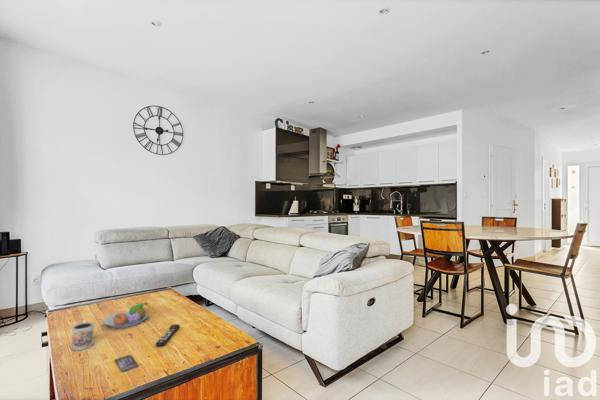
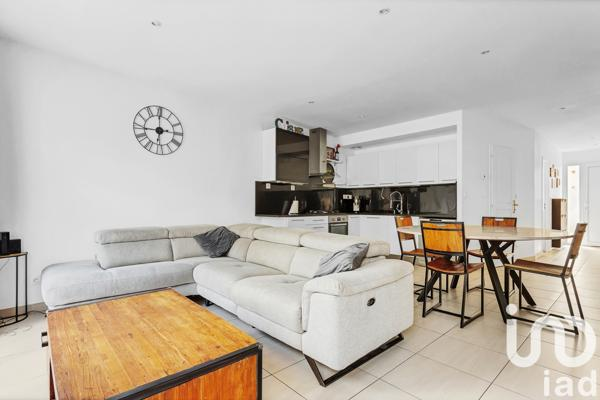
- fruit bowl (128, 313)
- smartphone (126, 363)
- mug (82, 334)
- remote control (168, 334)
